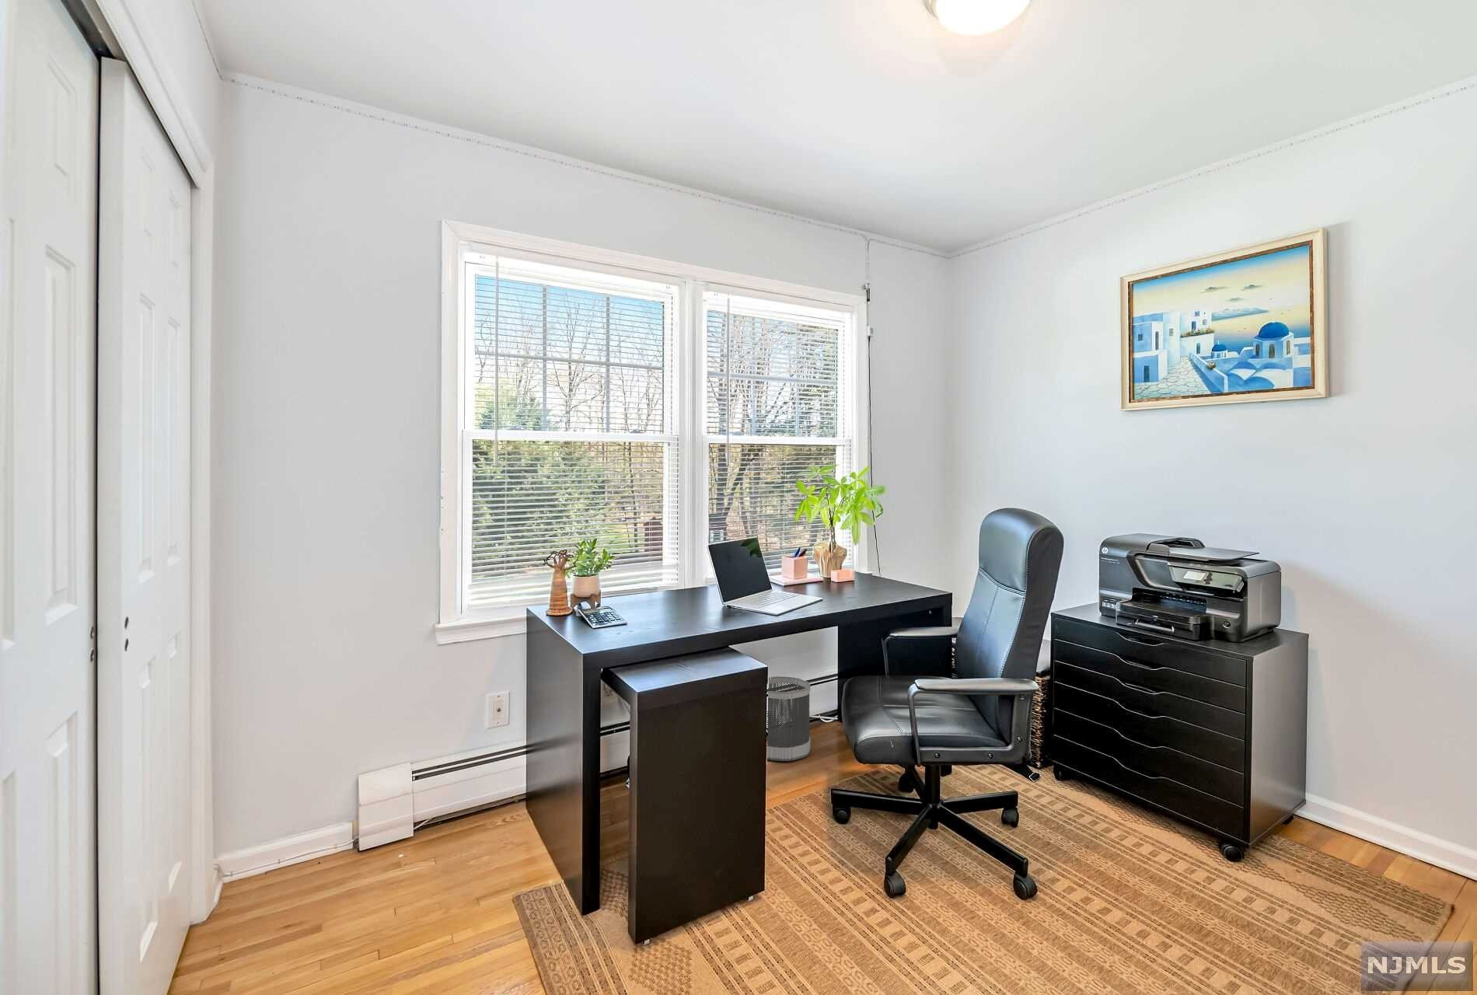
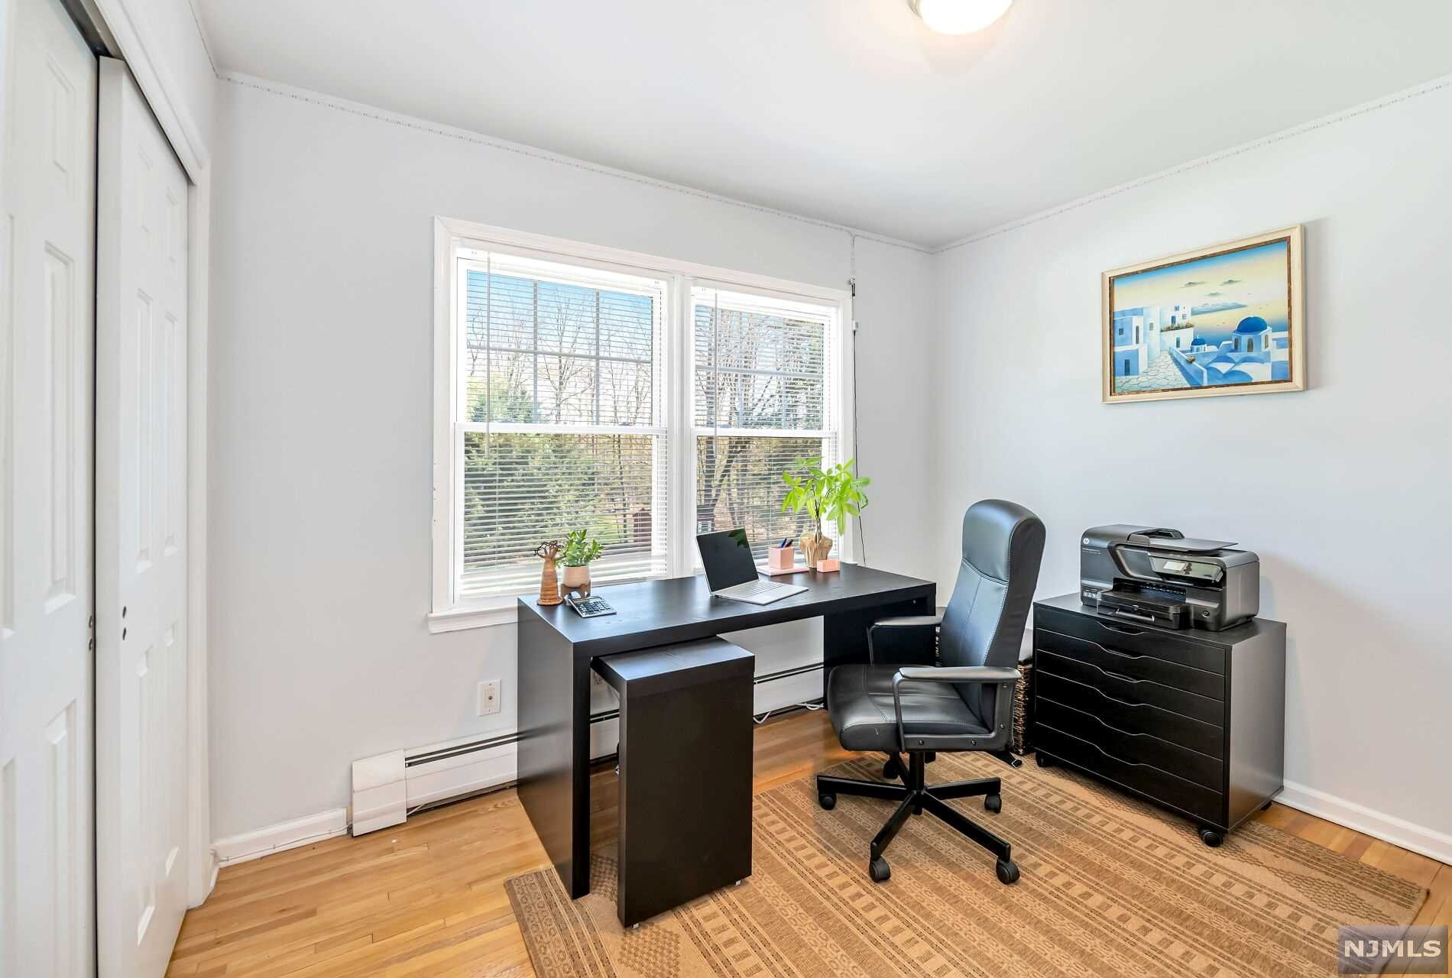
- wastebasket (782, 716)
